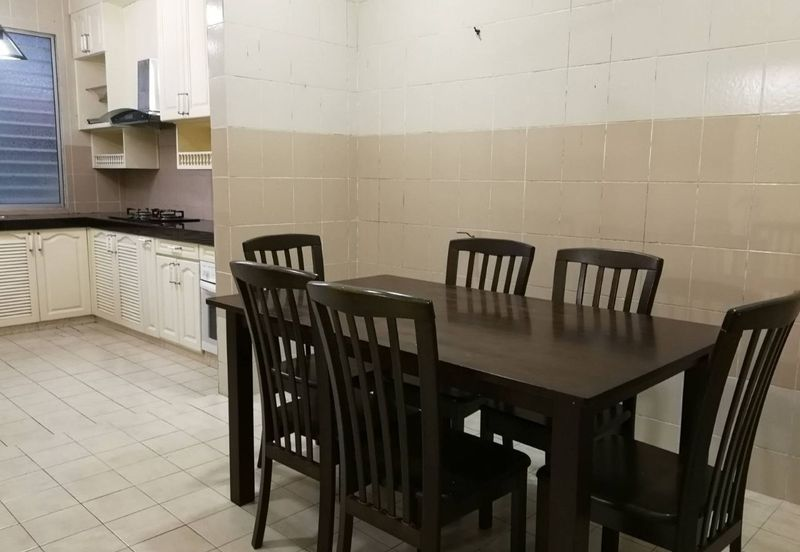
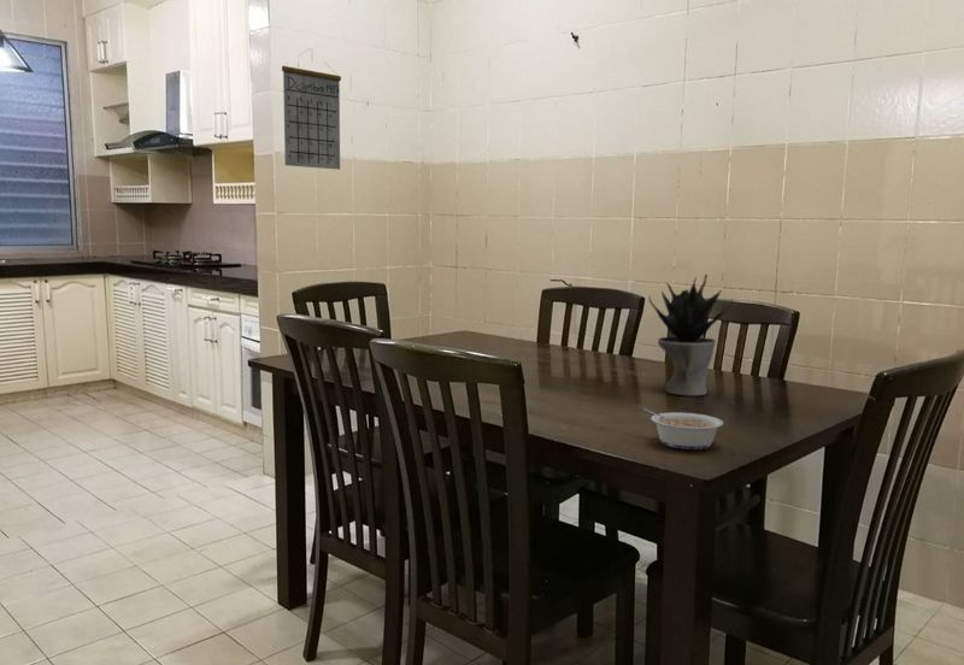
+ calendar (312, 107)
+ legume (683, 429)
+ potted plant (688, 334)
